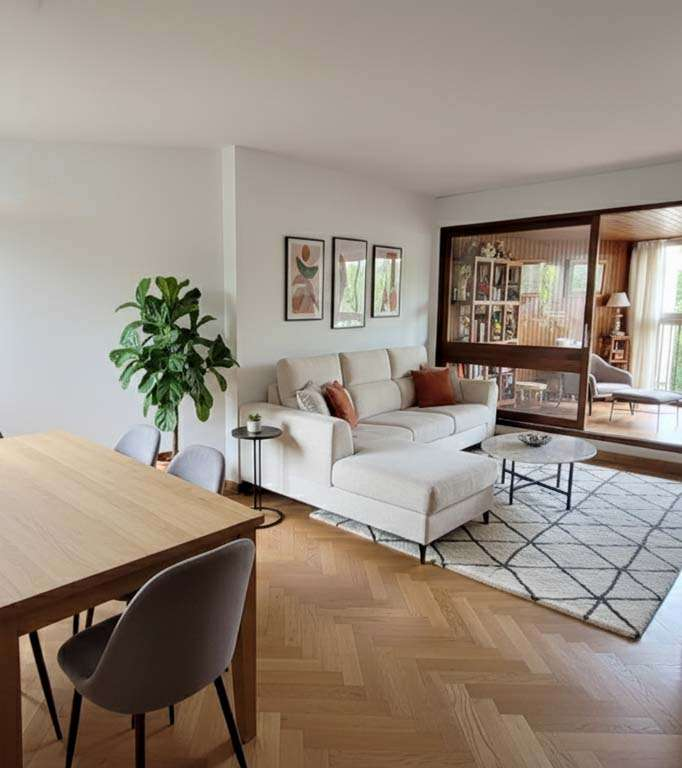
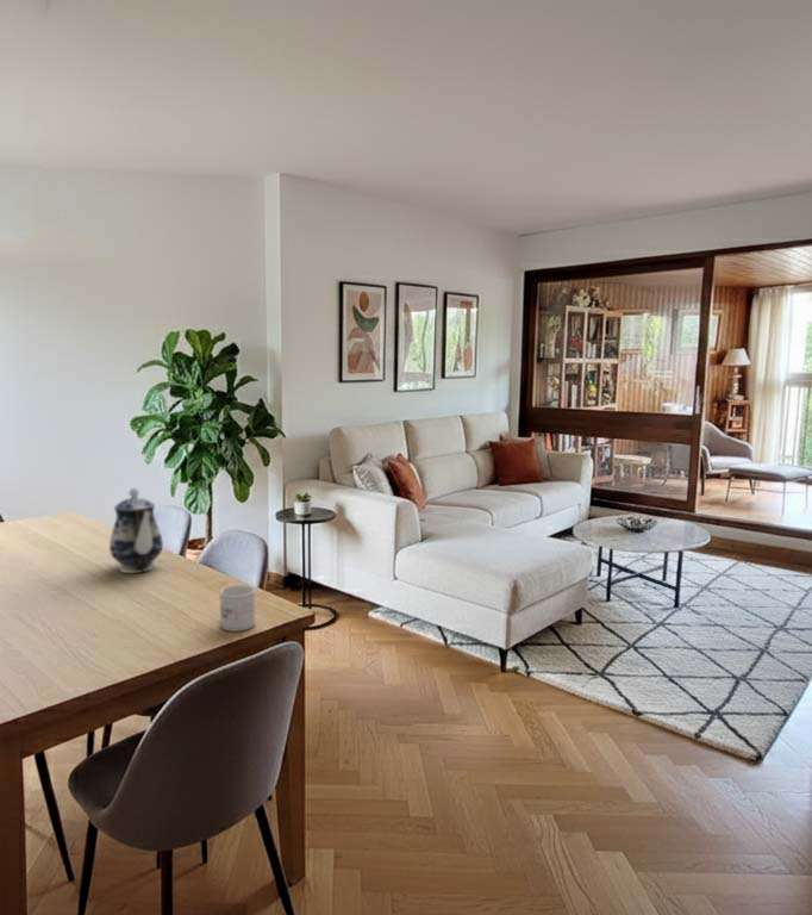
+ teapot (136, 528)
+ mug (235, 605)
